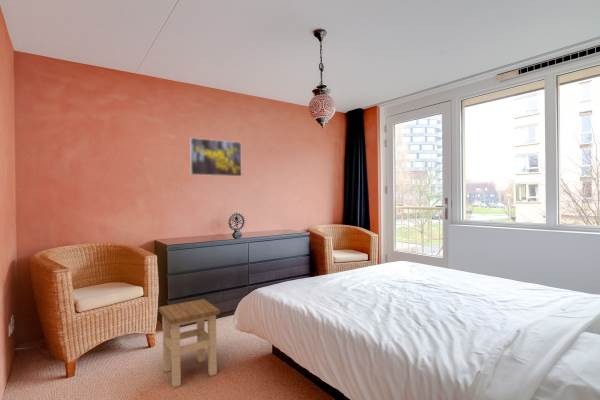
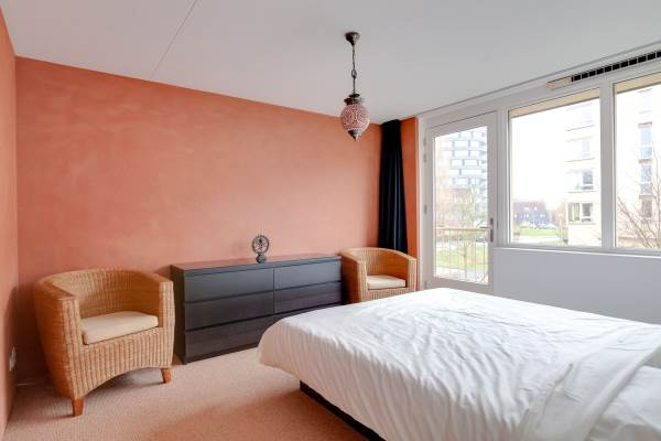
- stool (189, 337)
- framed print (216, 157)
